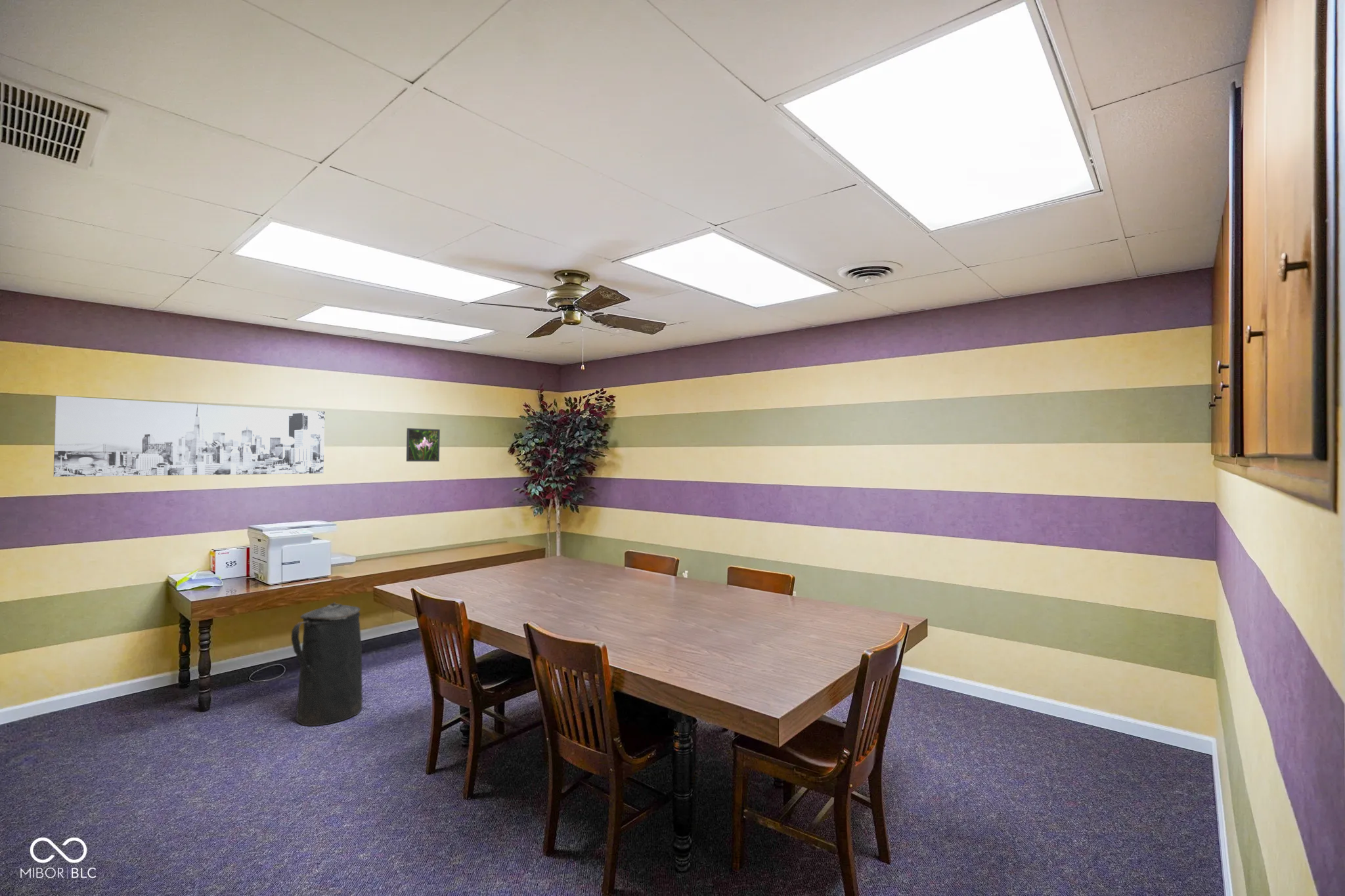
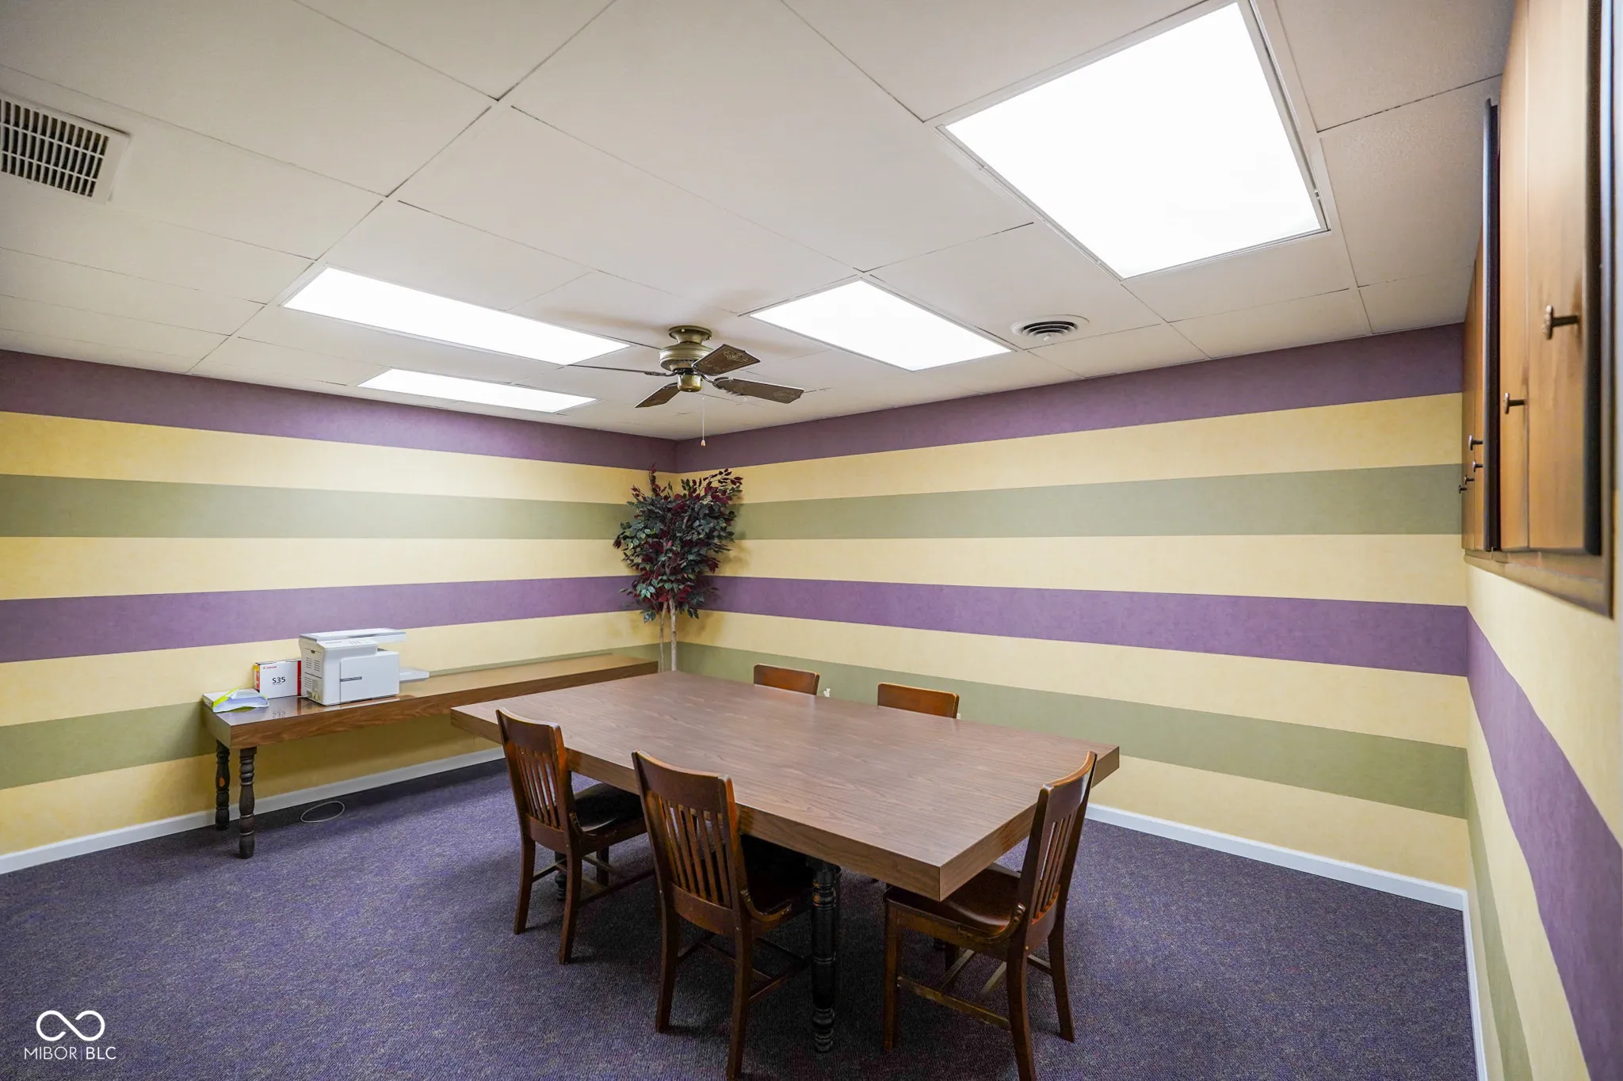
- wall art (207, 440)
- trash can (328, 659)
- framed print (423, 445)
